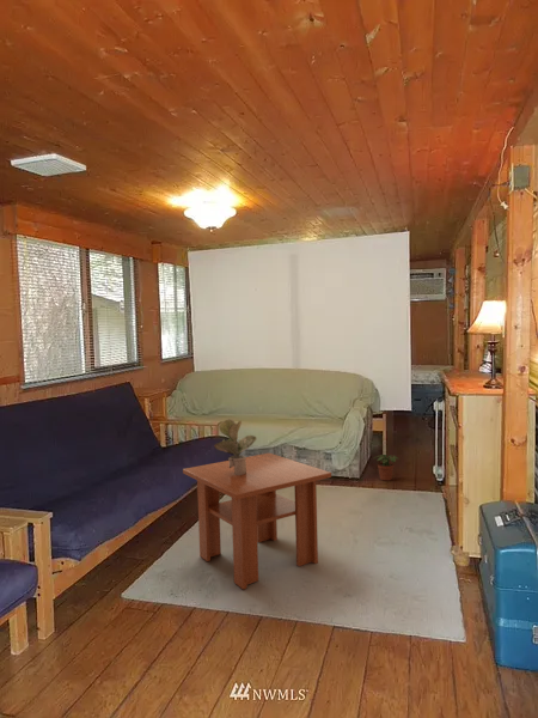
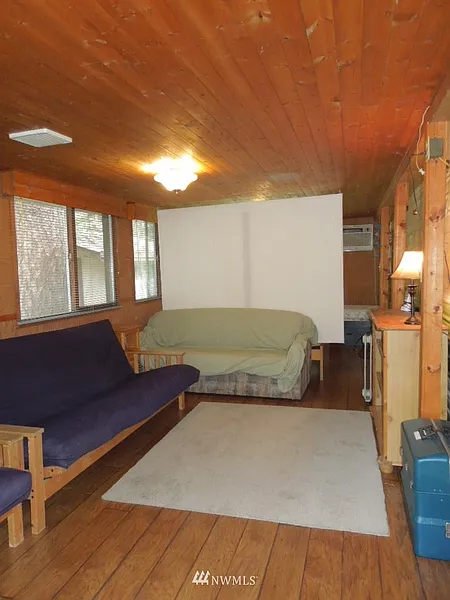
- potted plant (386, 467)
- potted plant (233, 444)
- coffee table (256, 515)
